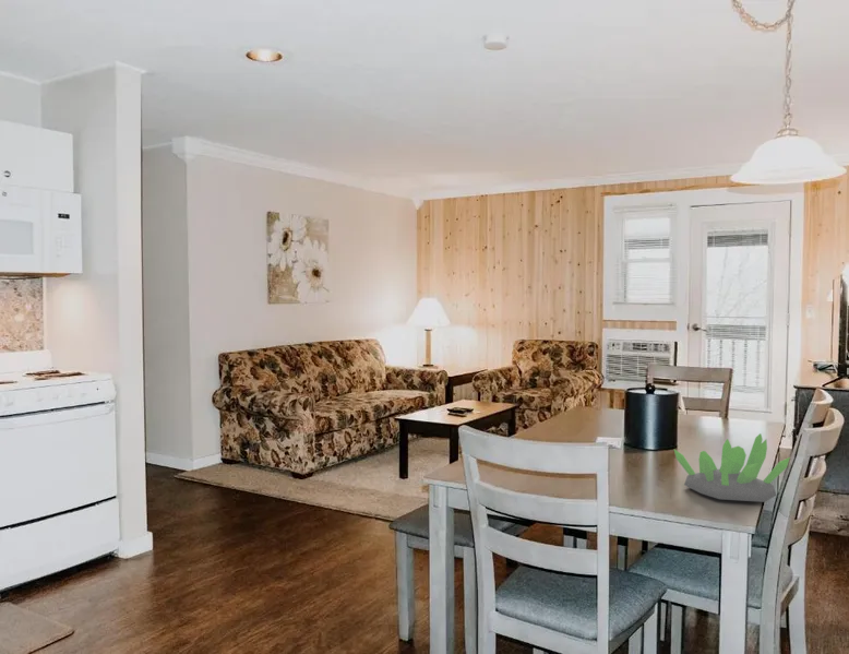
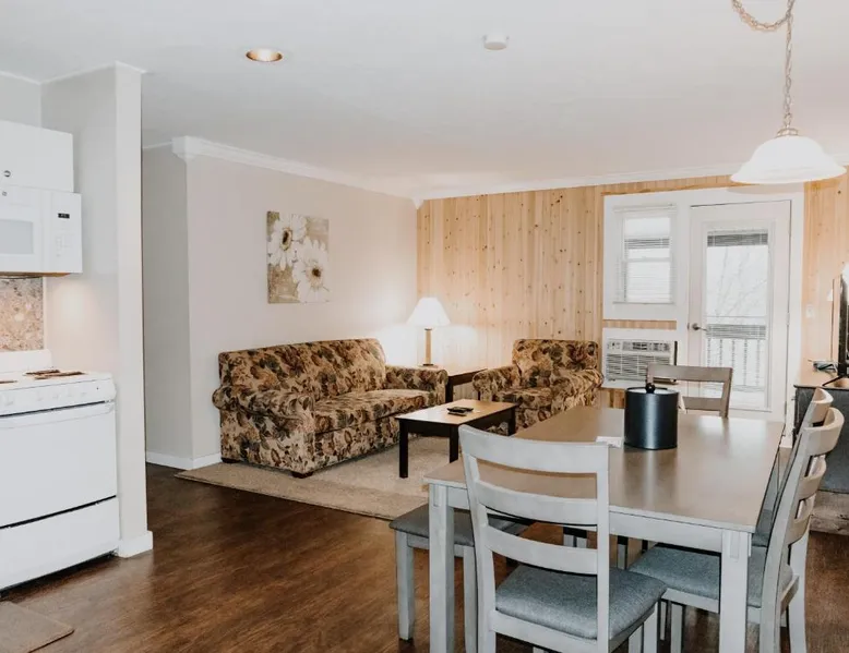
- succulent plant (726, 464)
